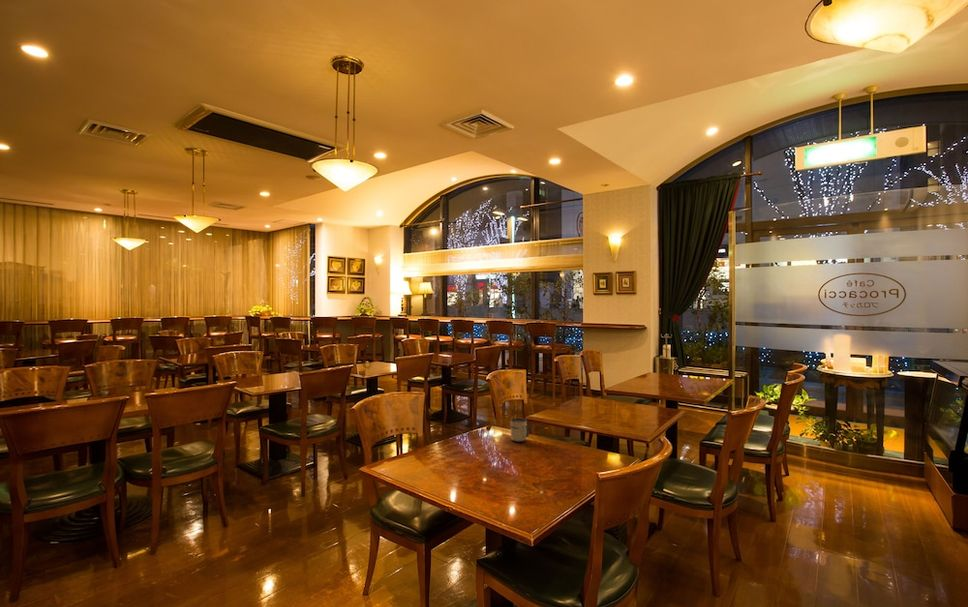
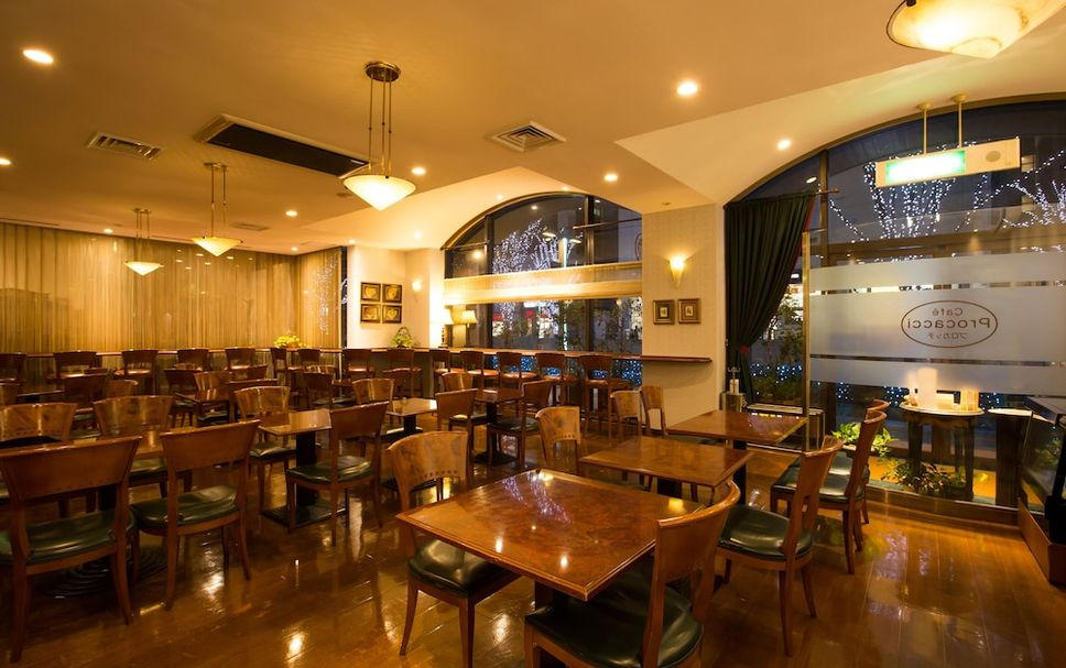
- mug (520, 430)
